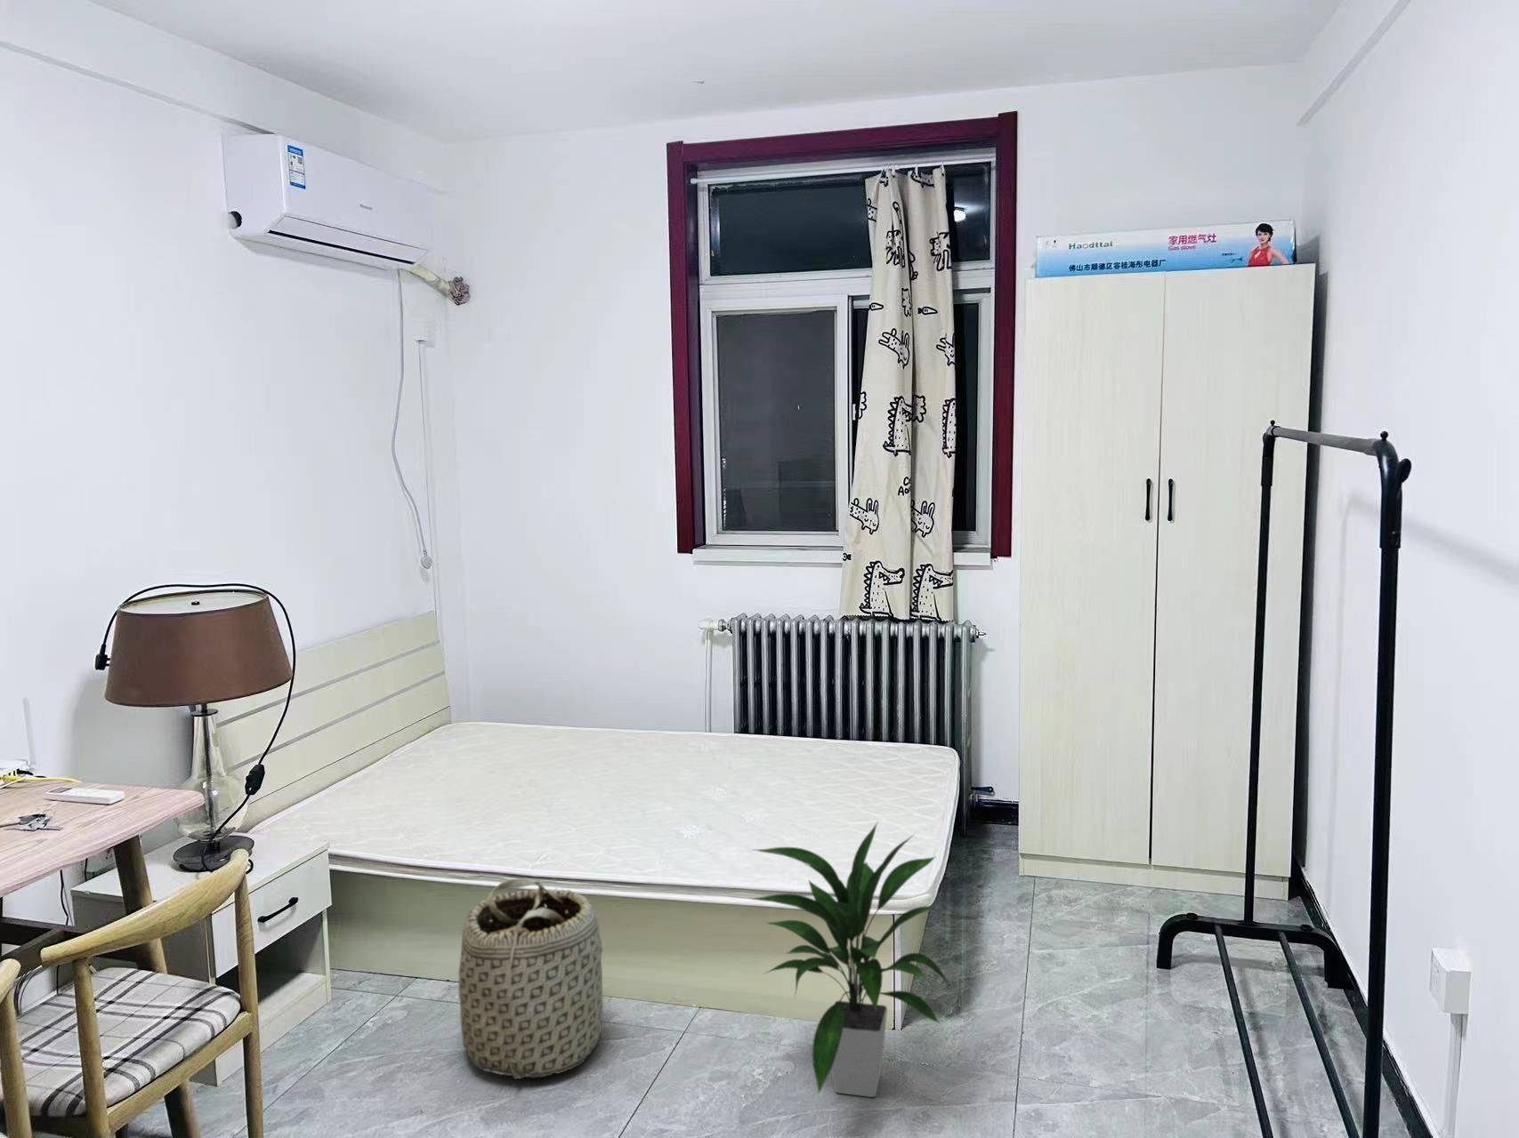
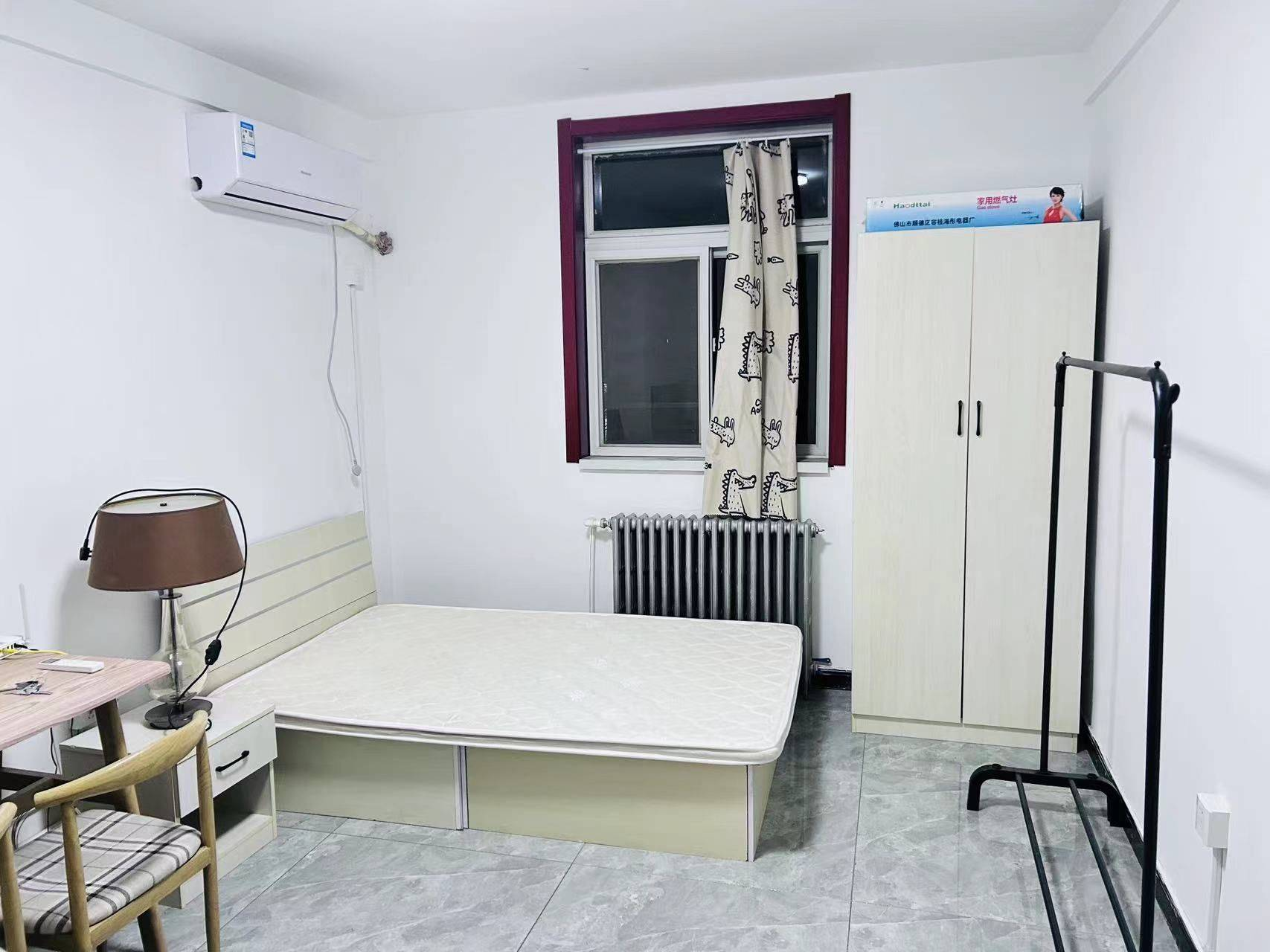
- indoor plant (849, 959)
- basket (533, 966)
